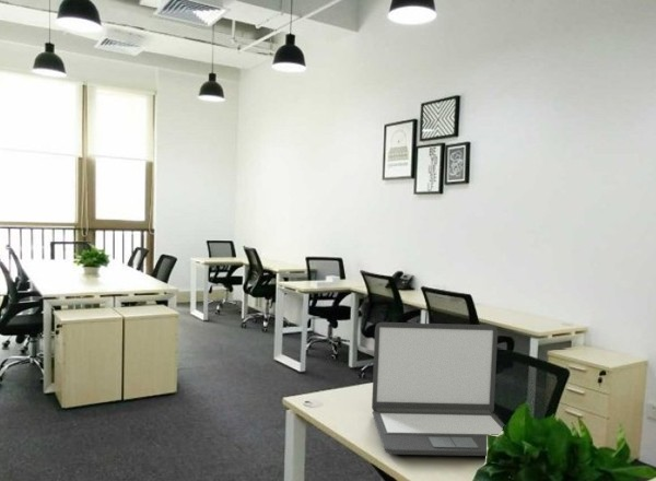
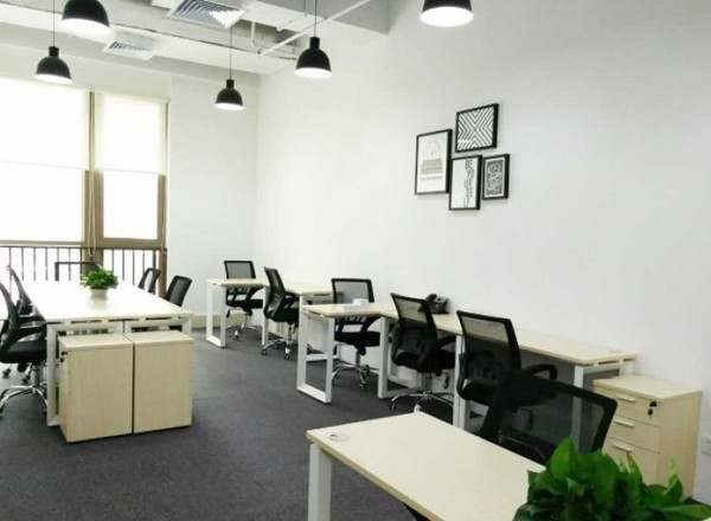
- laptop (445, 384)
